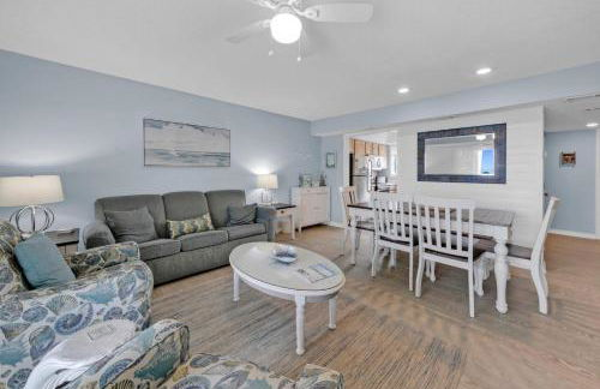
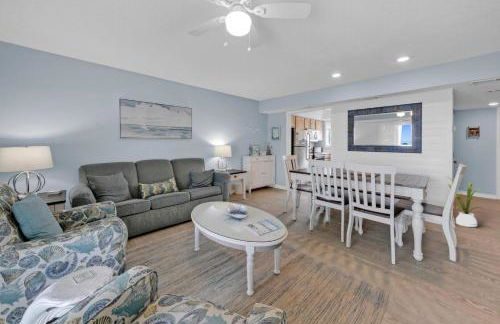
+ house plant (463, 202)
